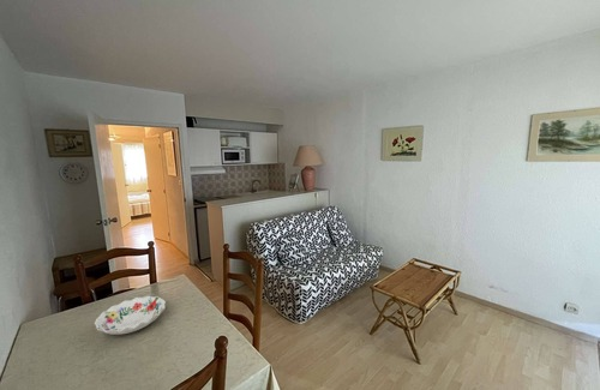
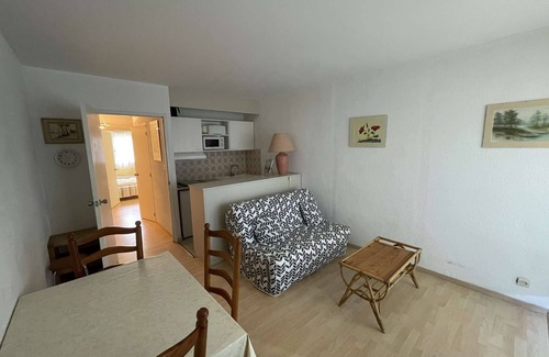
- decorative bowl (132, 317)
